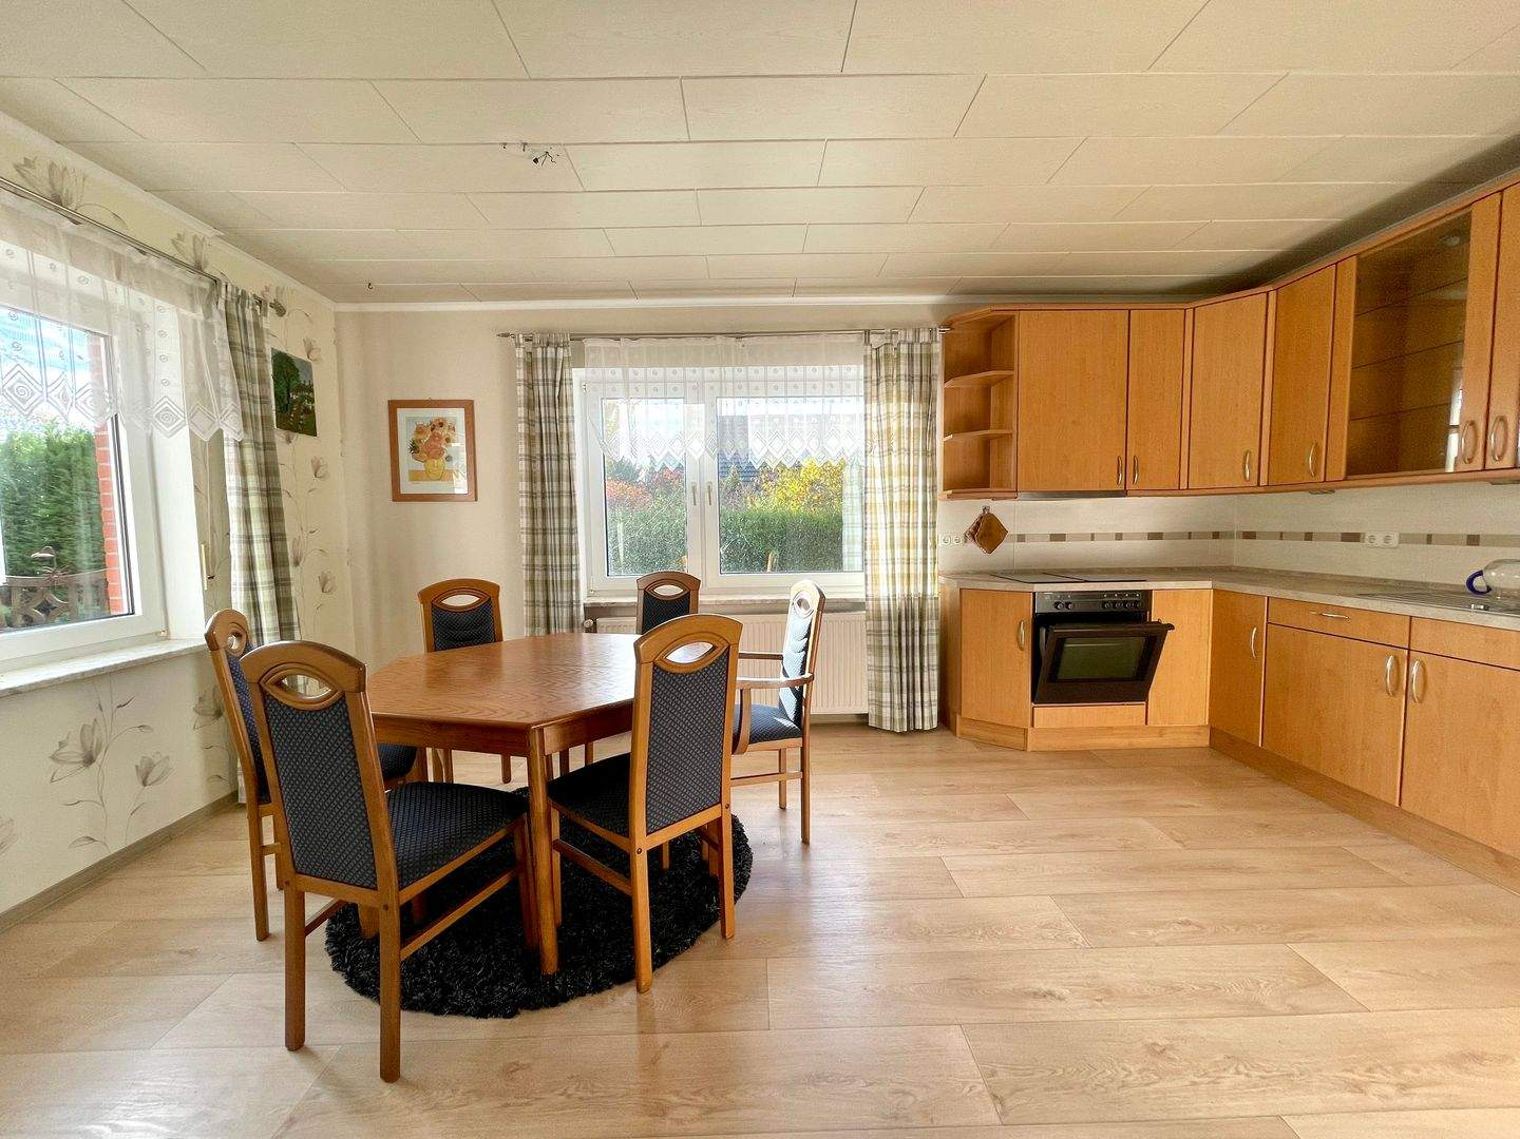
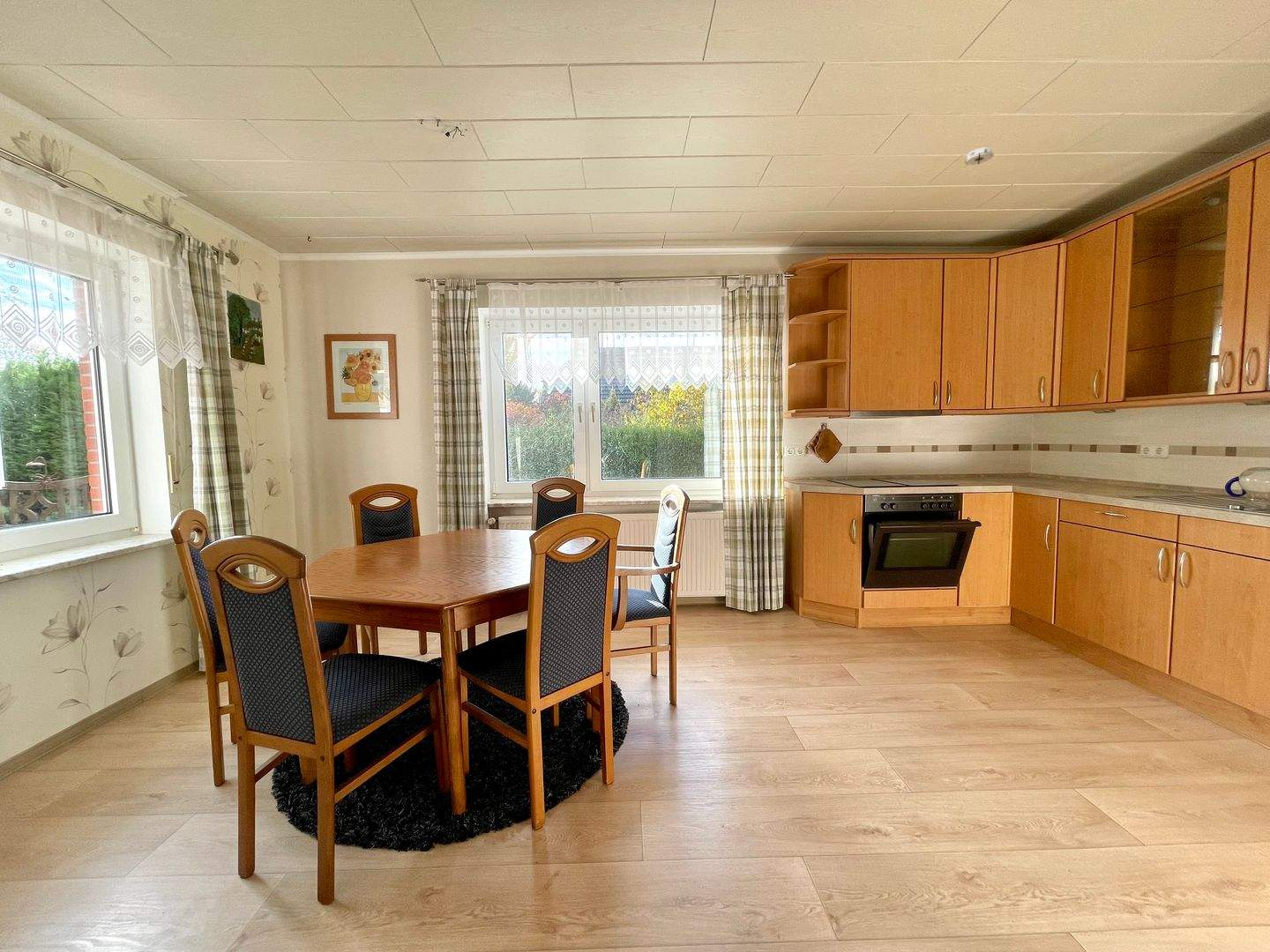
+ smoke detector (978, 156)
